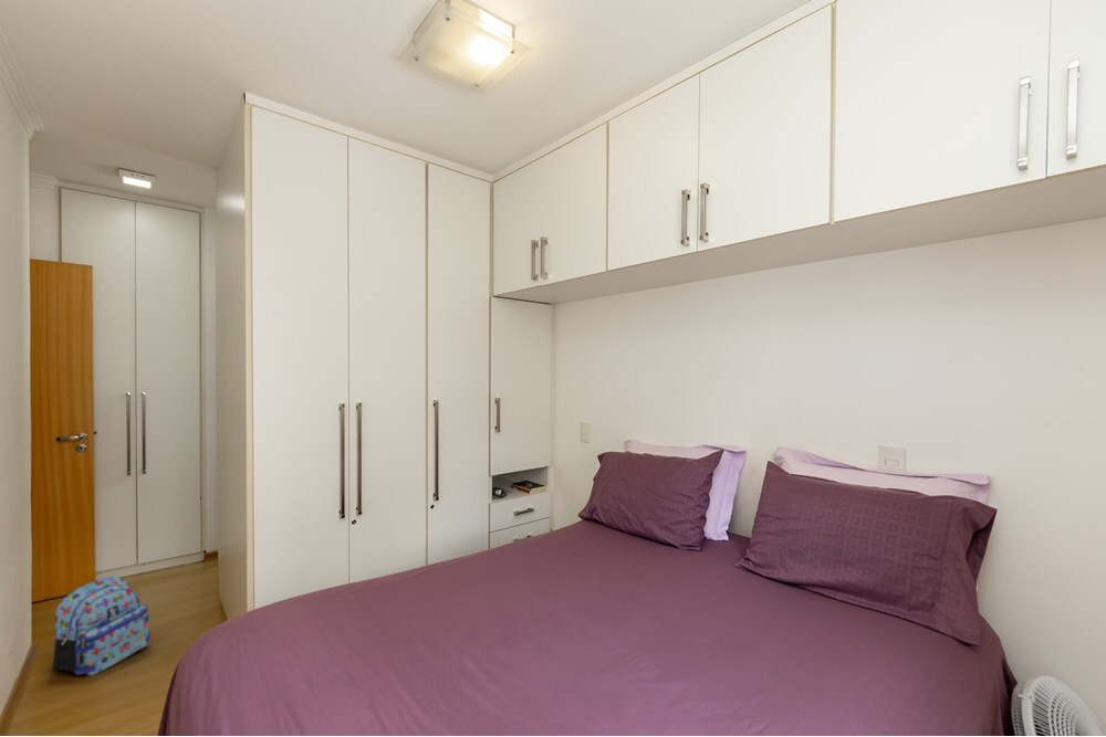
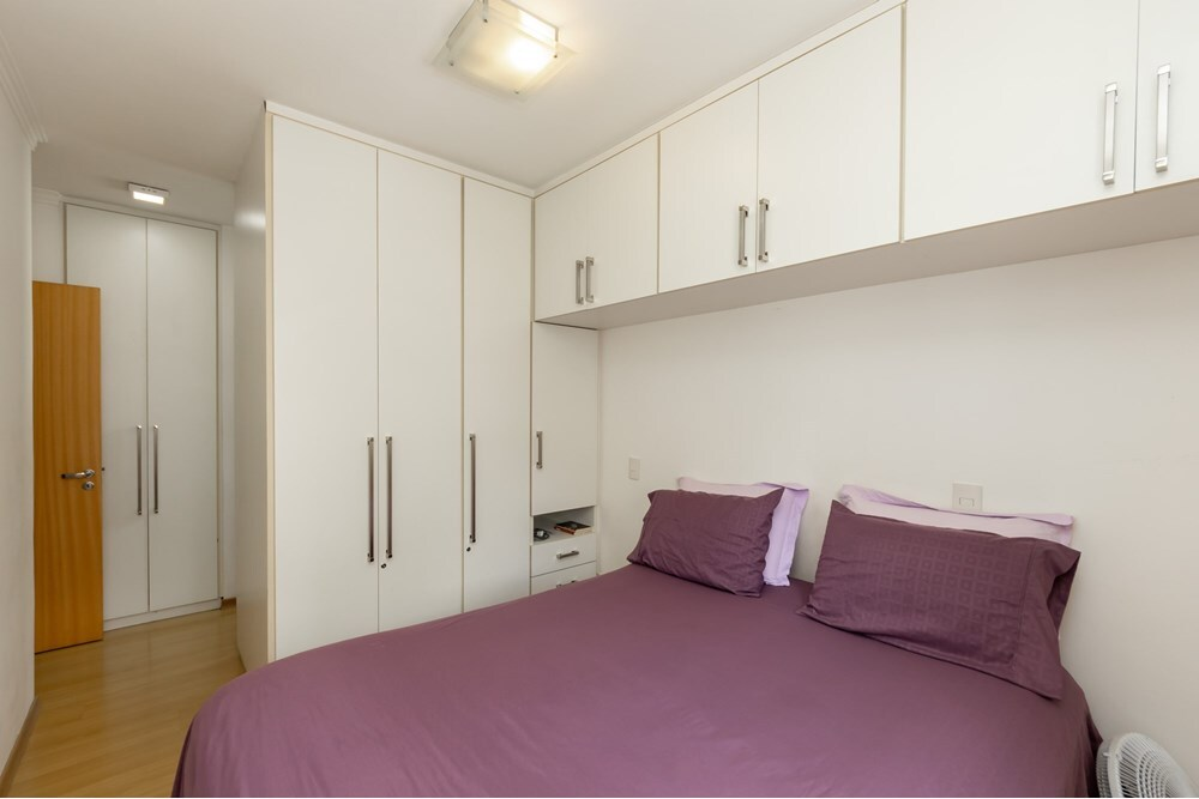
- backpack (104, 620)
